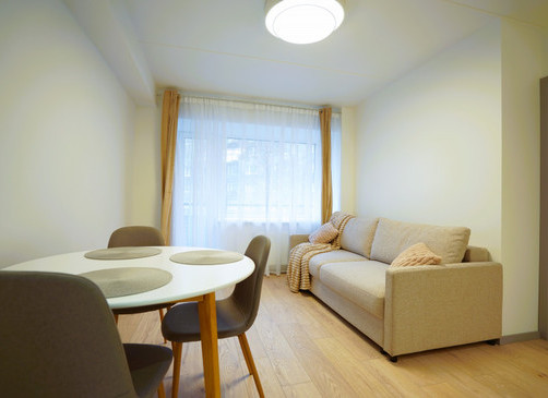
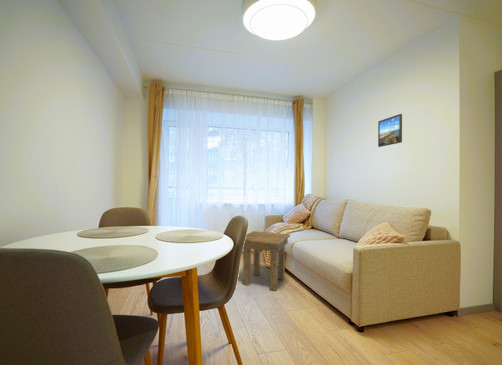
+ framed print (389, 131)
+ side table (259, 258)
